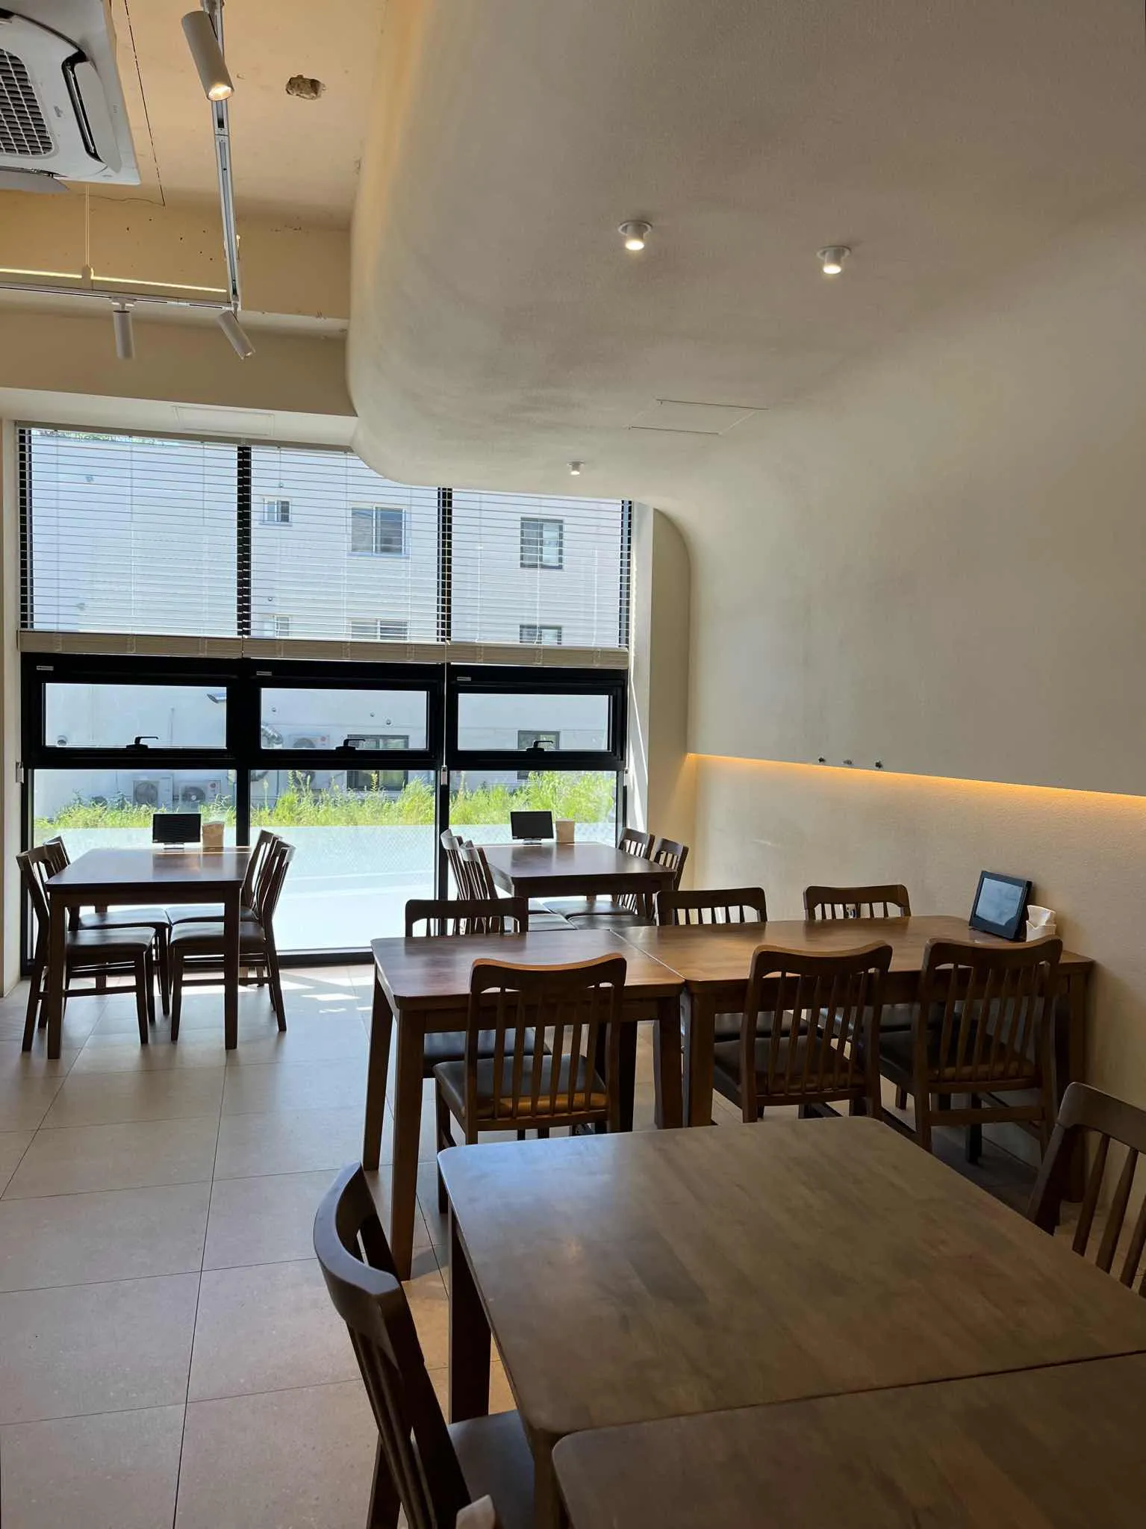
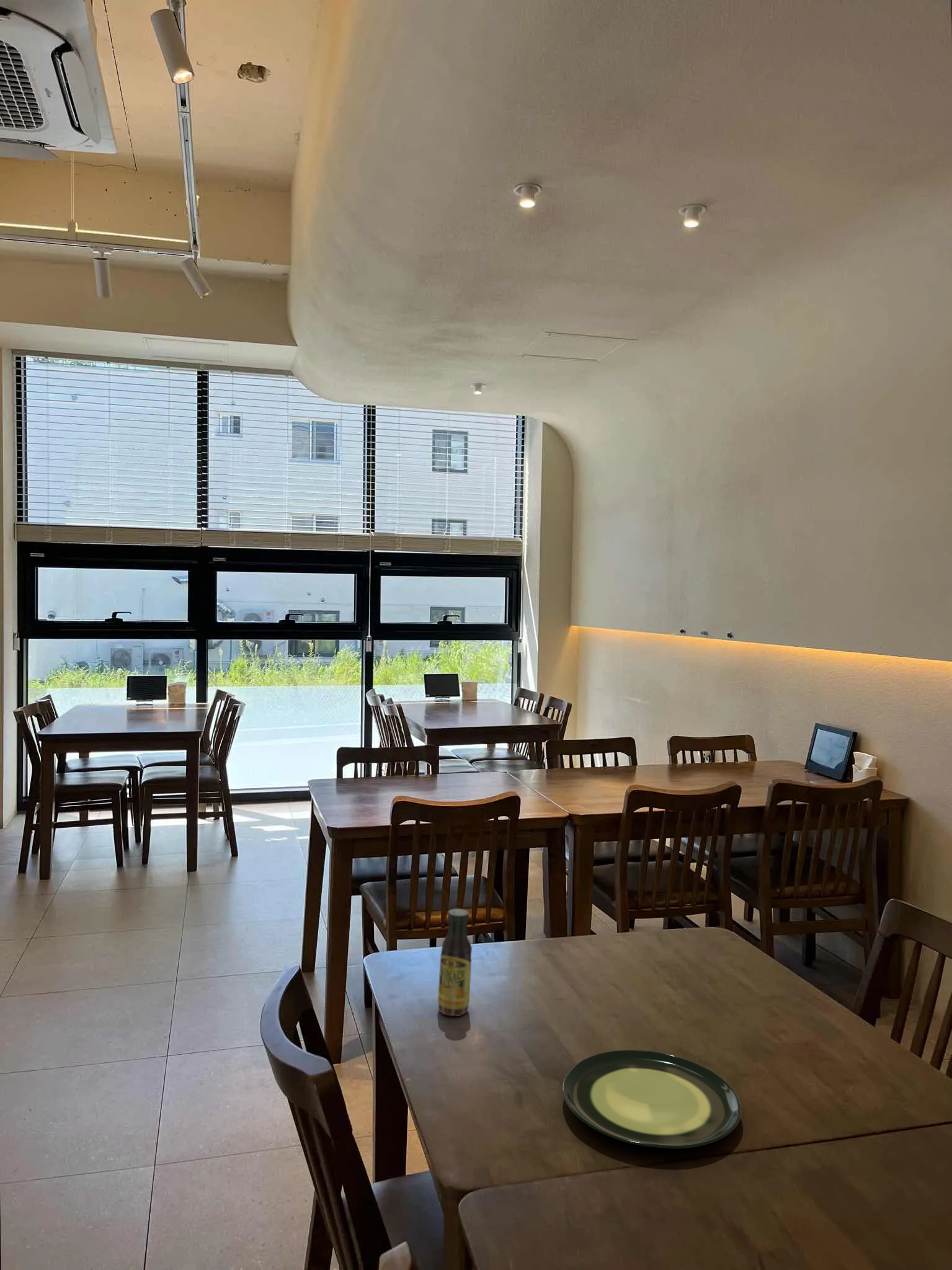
+ sauce bottle (455, 961)
+ plate (649, 1099)
